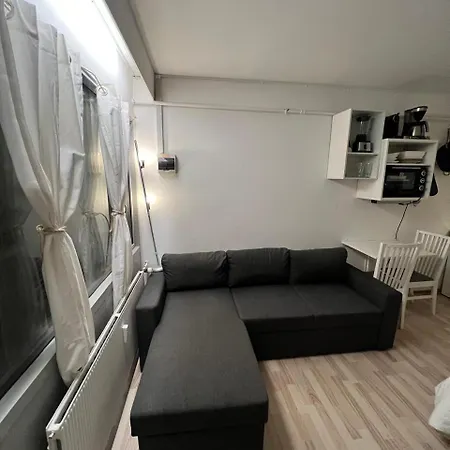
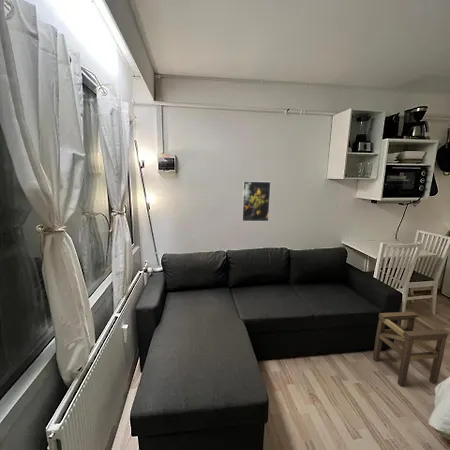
+ stool (406, 346)
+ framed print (256, 201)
